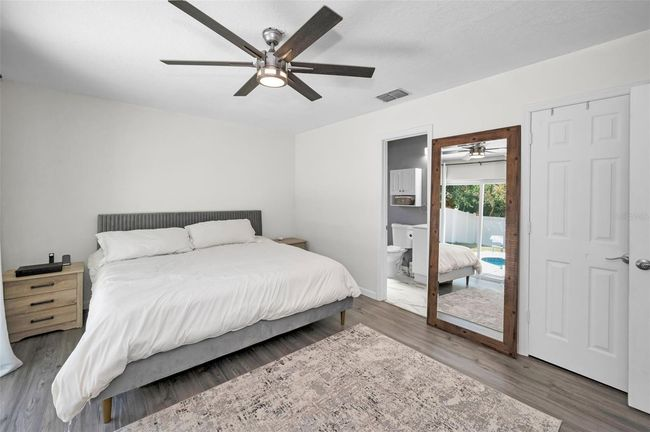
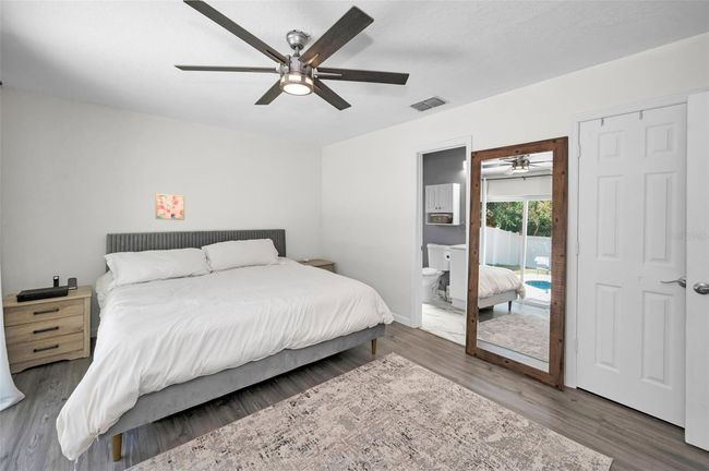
+ wall art (170, 207)
